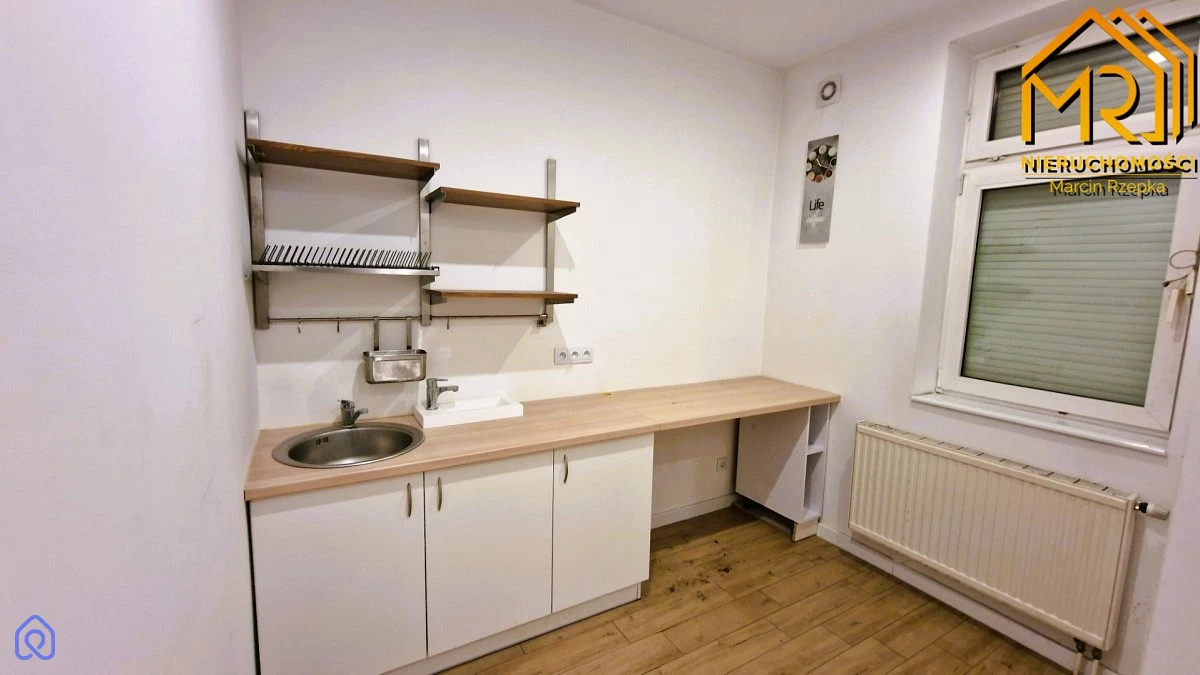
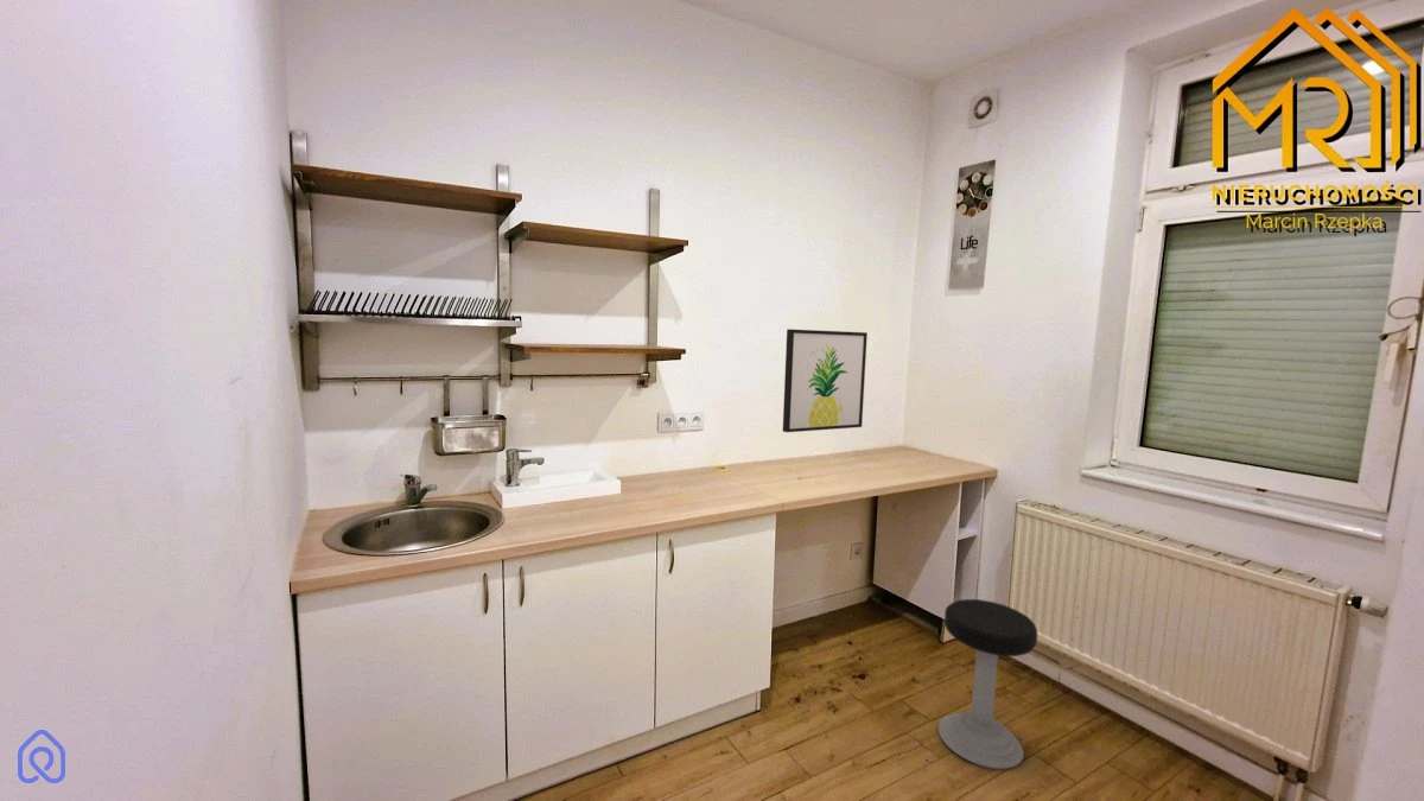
+ wall art (826, 380)
+ stool (984, 679)
